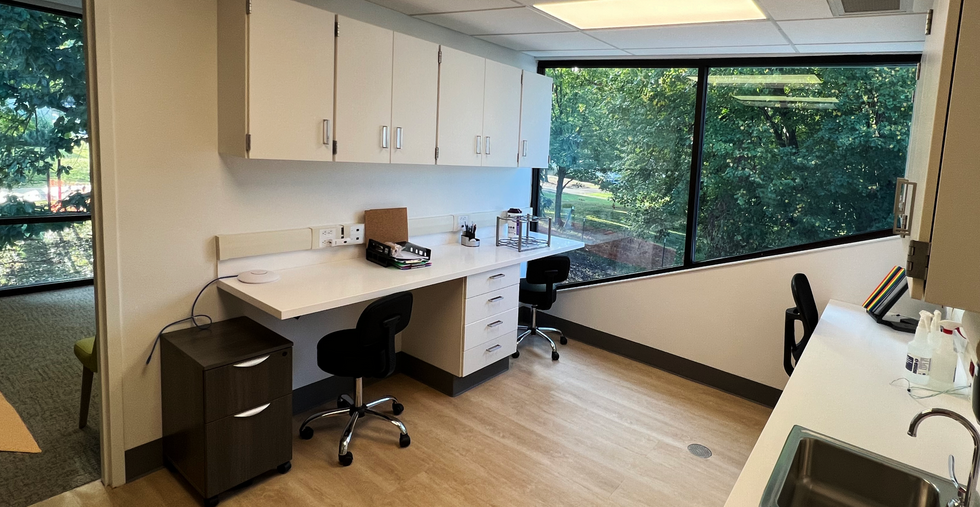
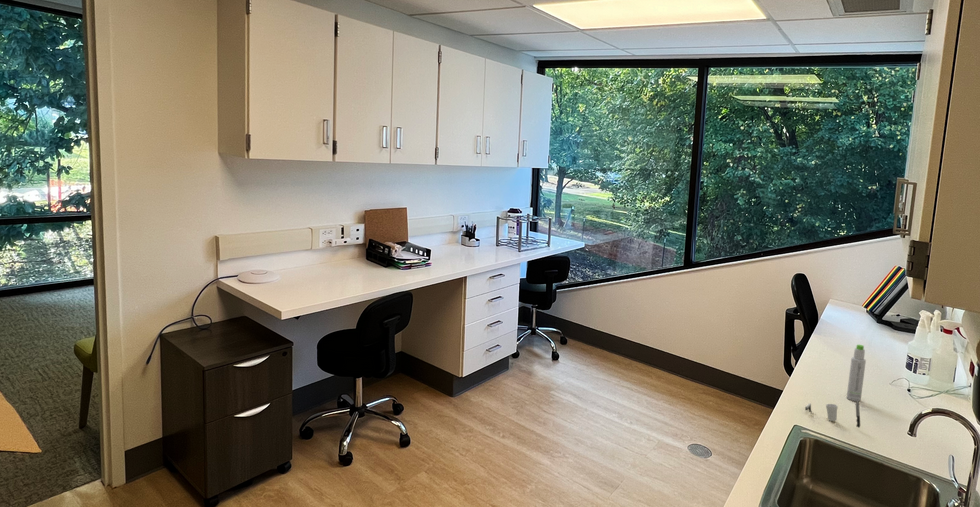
+ cup (834, 407)
+ bottle (856, 372)
